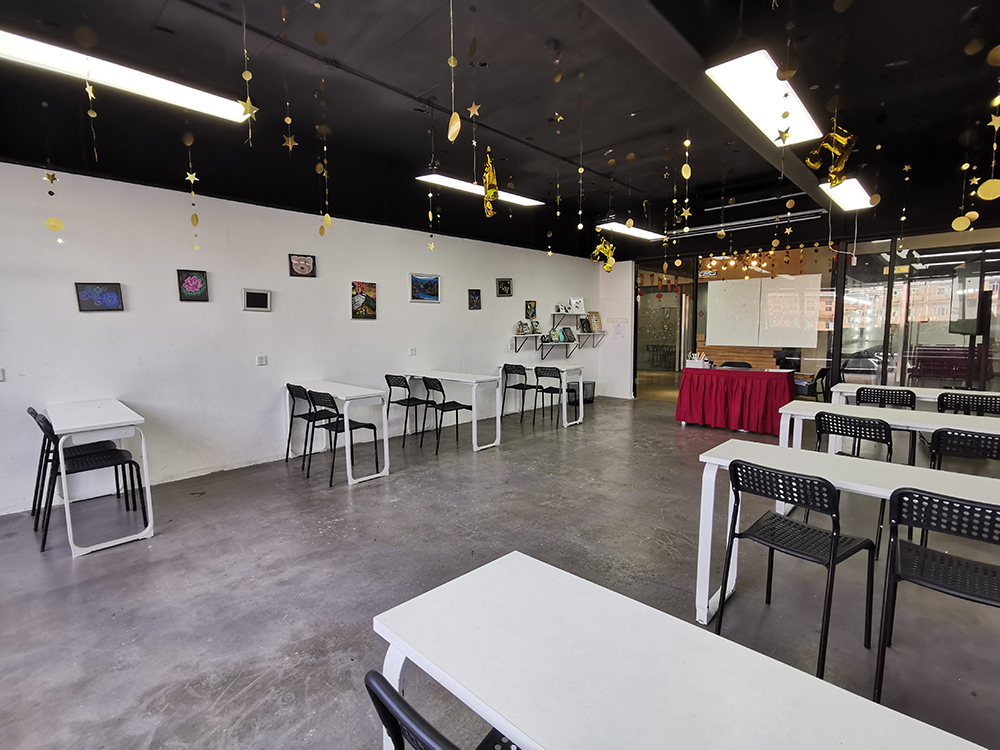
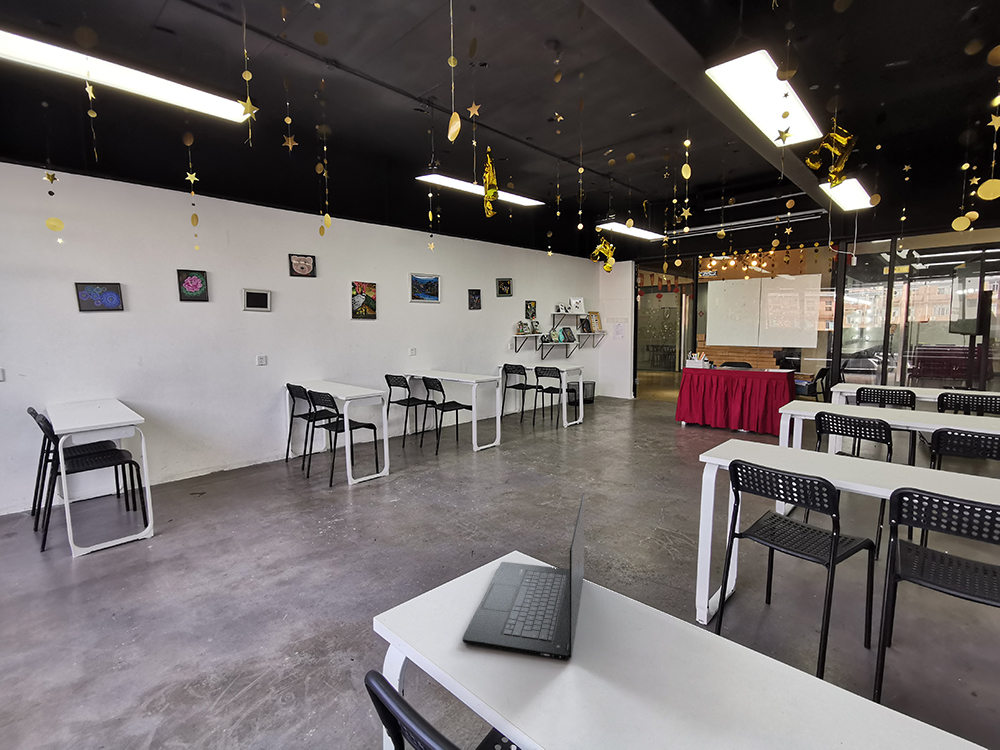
+ laptop (527, 564)
